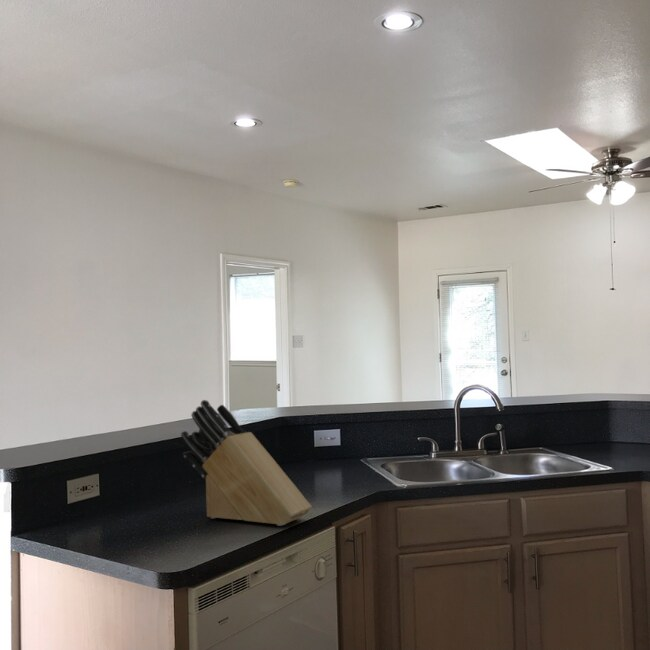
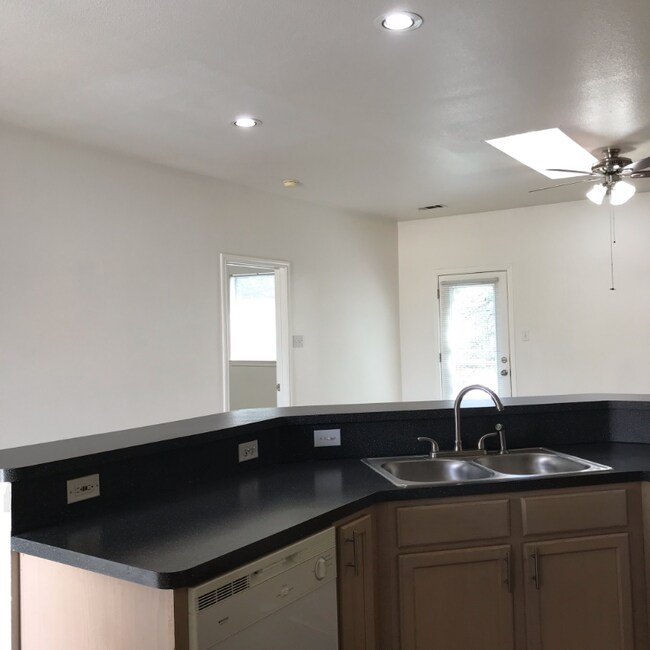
- knife block (243, 458)
